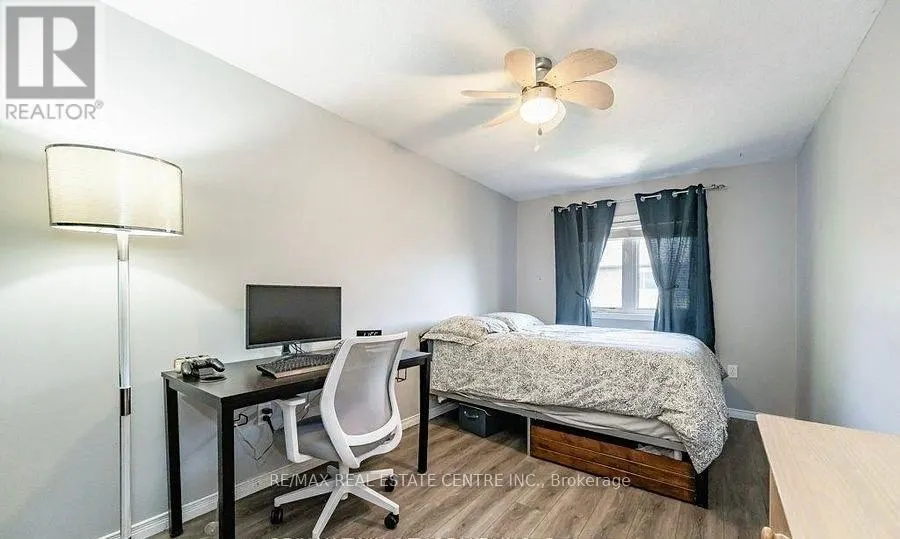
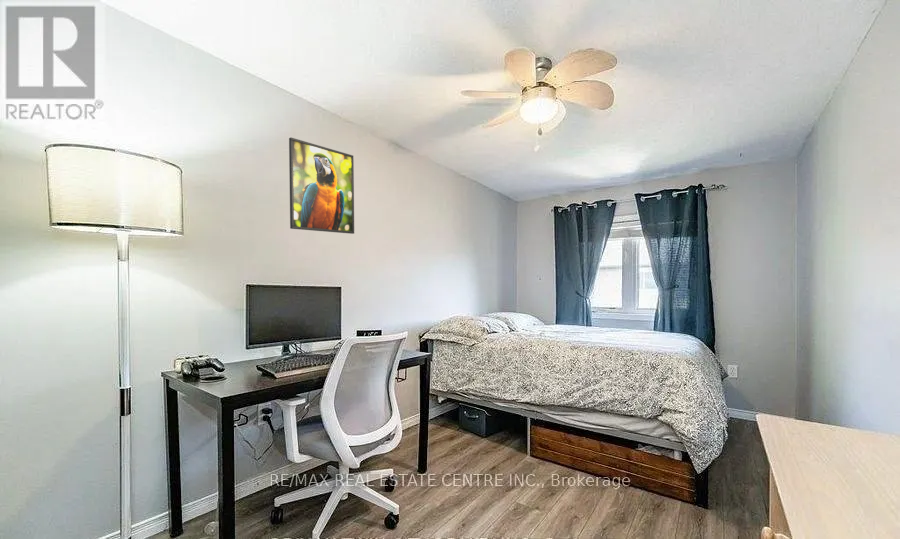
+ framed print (324, 189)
